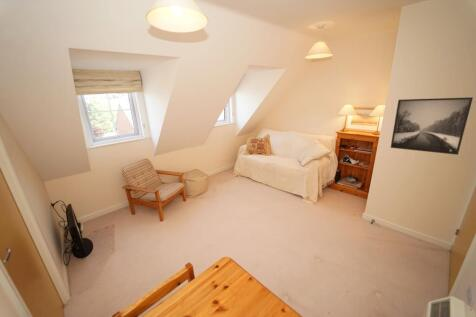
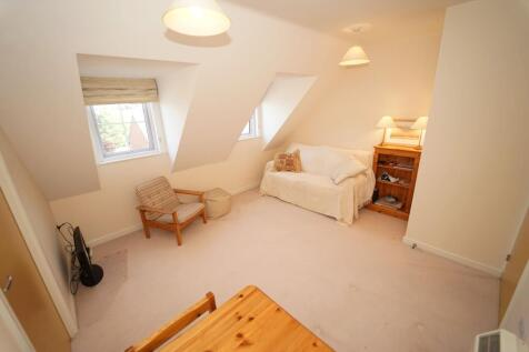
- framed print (426, 125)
